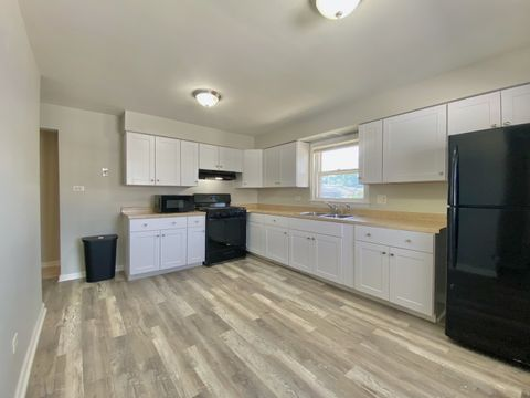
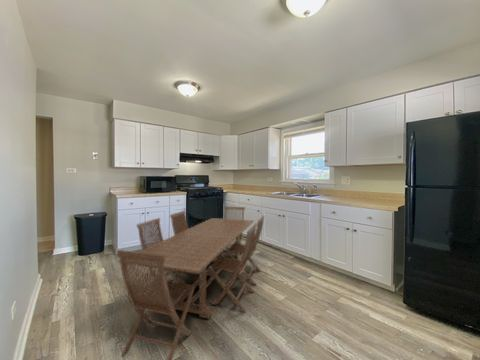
+ dining set (206, 251)
